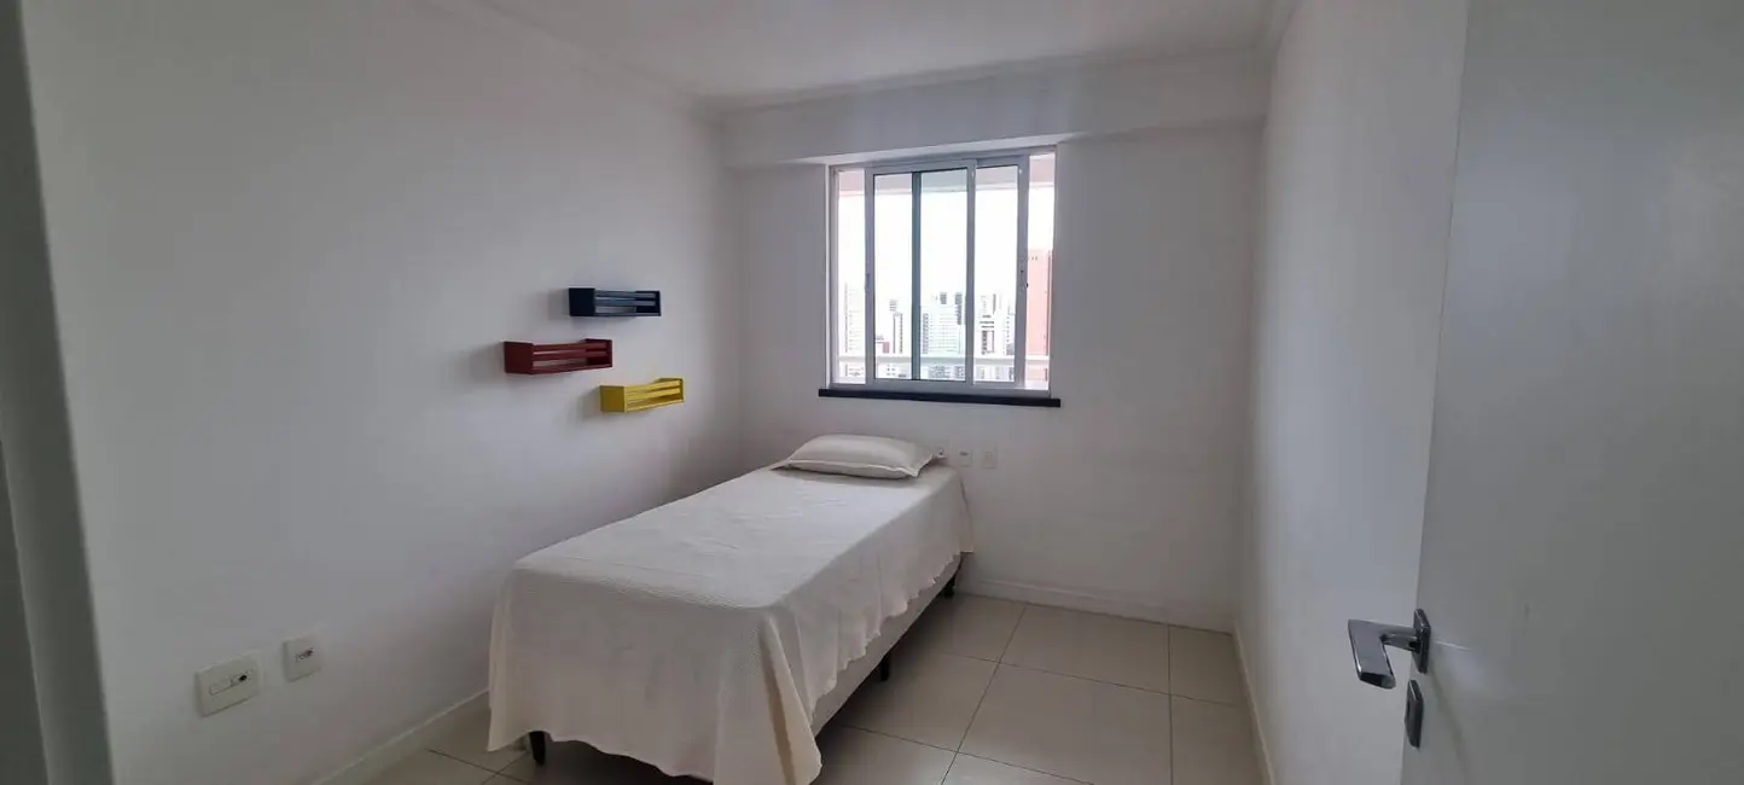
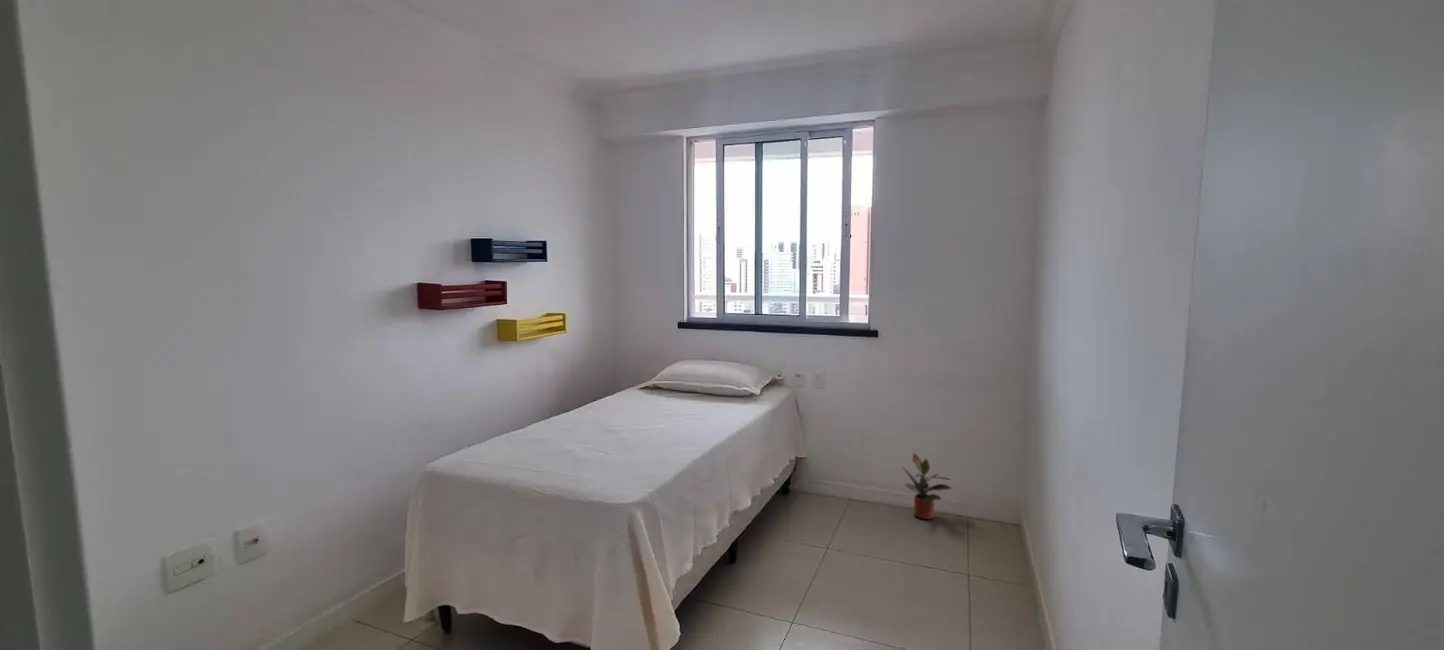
+ potted plant (925, 488)
